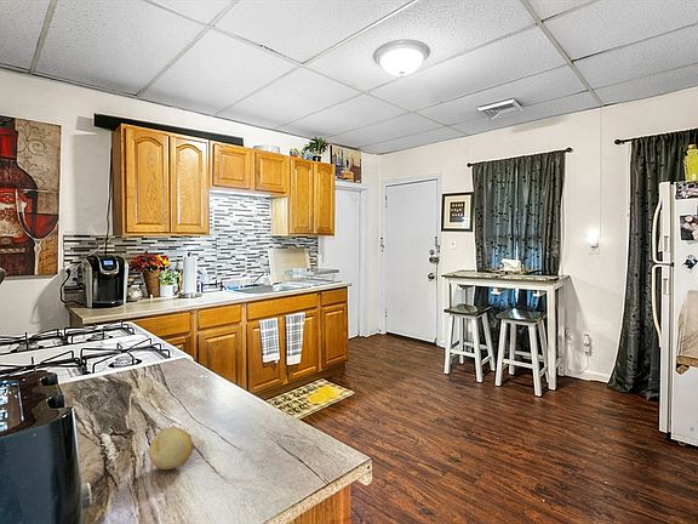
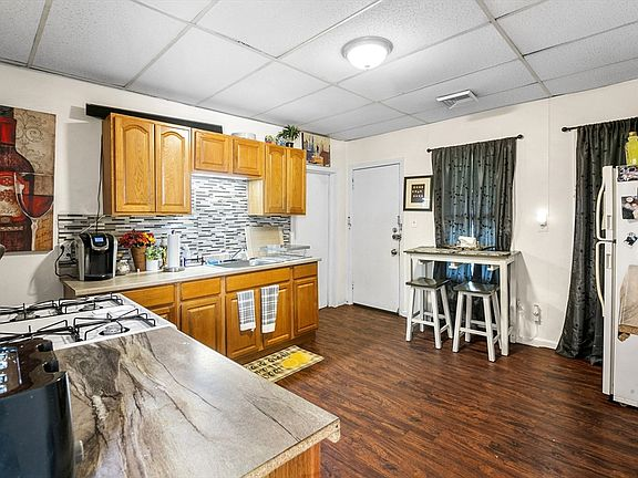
- fruit (171, 448)
